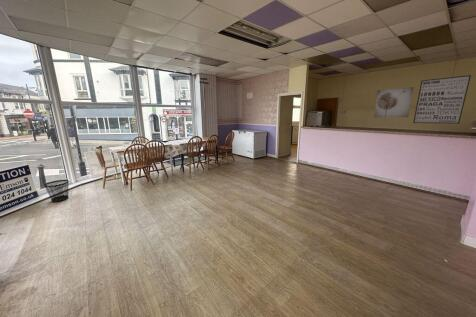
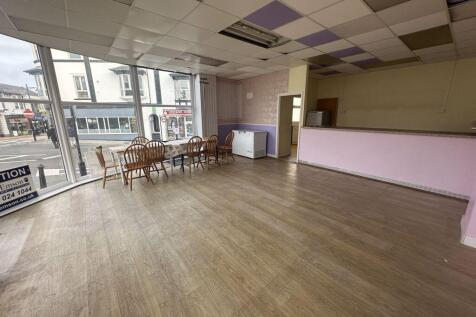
- wall art (439, 101)
- wastebasket (58, 191)
- wall art (392, 103)
